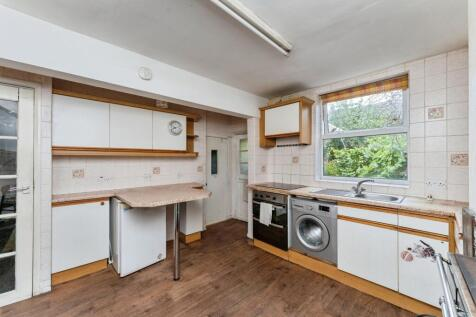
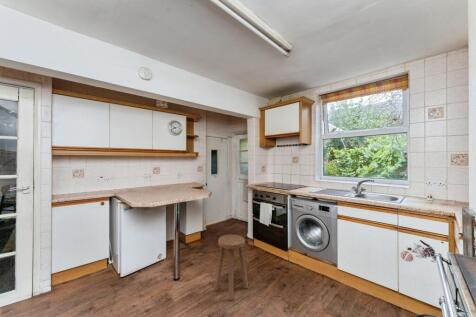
+ stool (231, 264)
